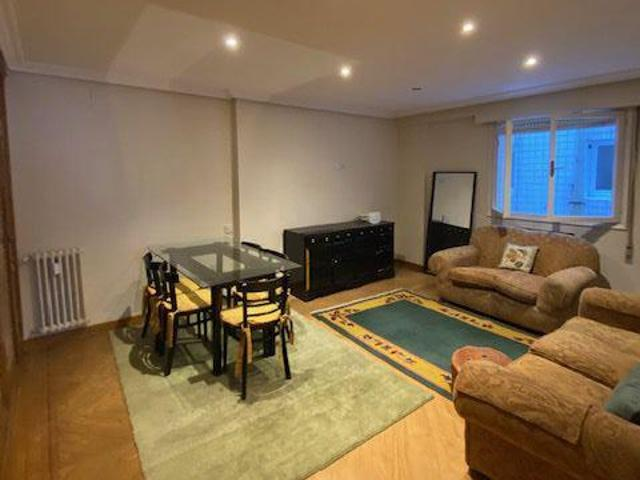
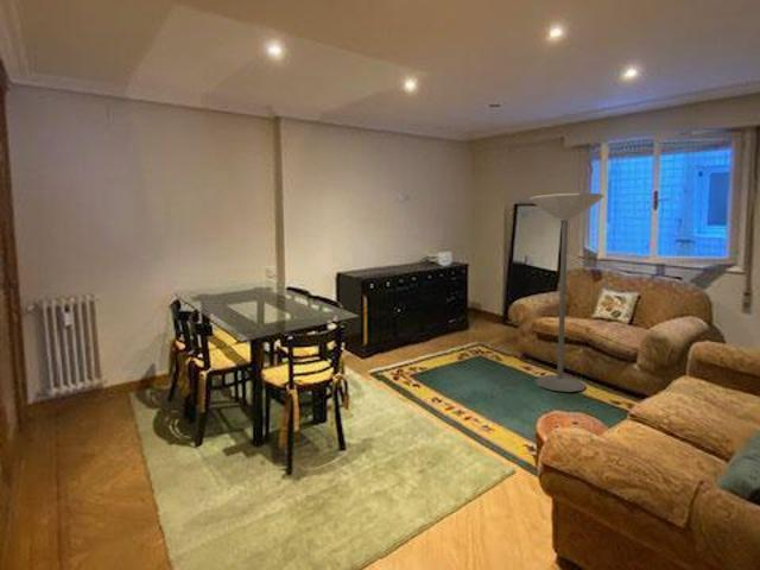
+ floor lamp (562, 291)
